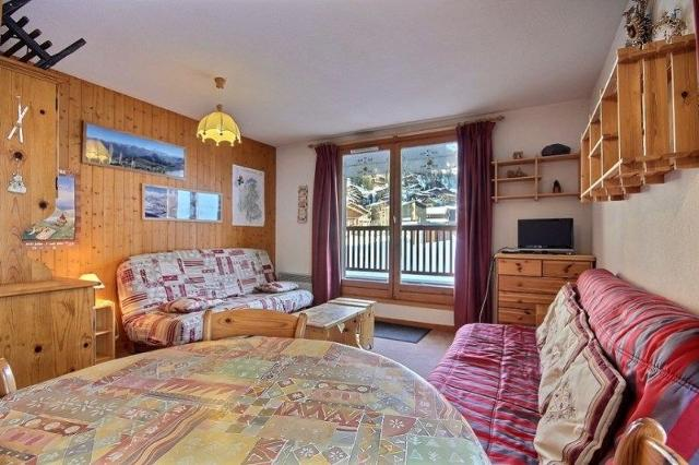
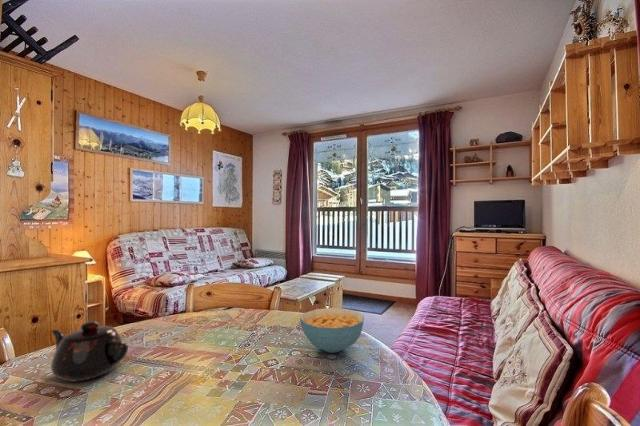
+ teapot (87, 346)
+ cereal bowl (332, 332)
